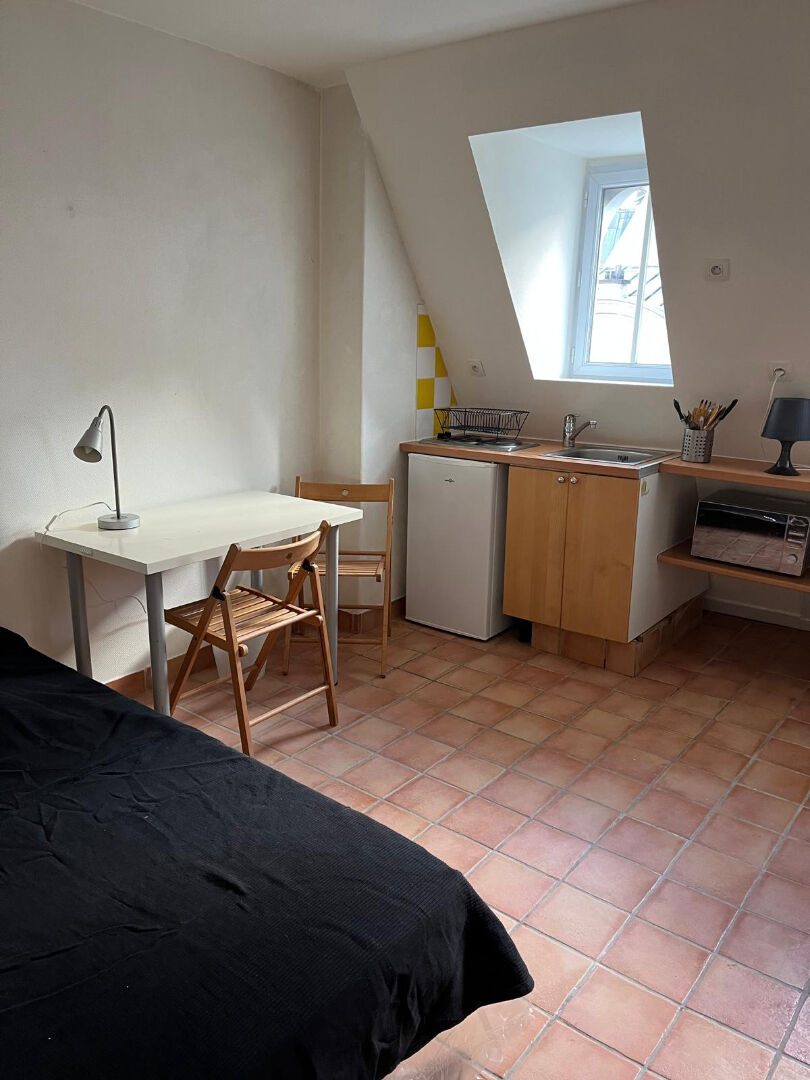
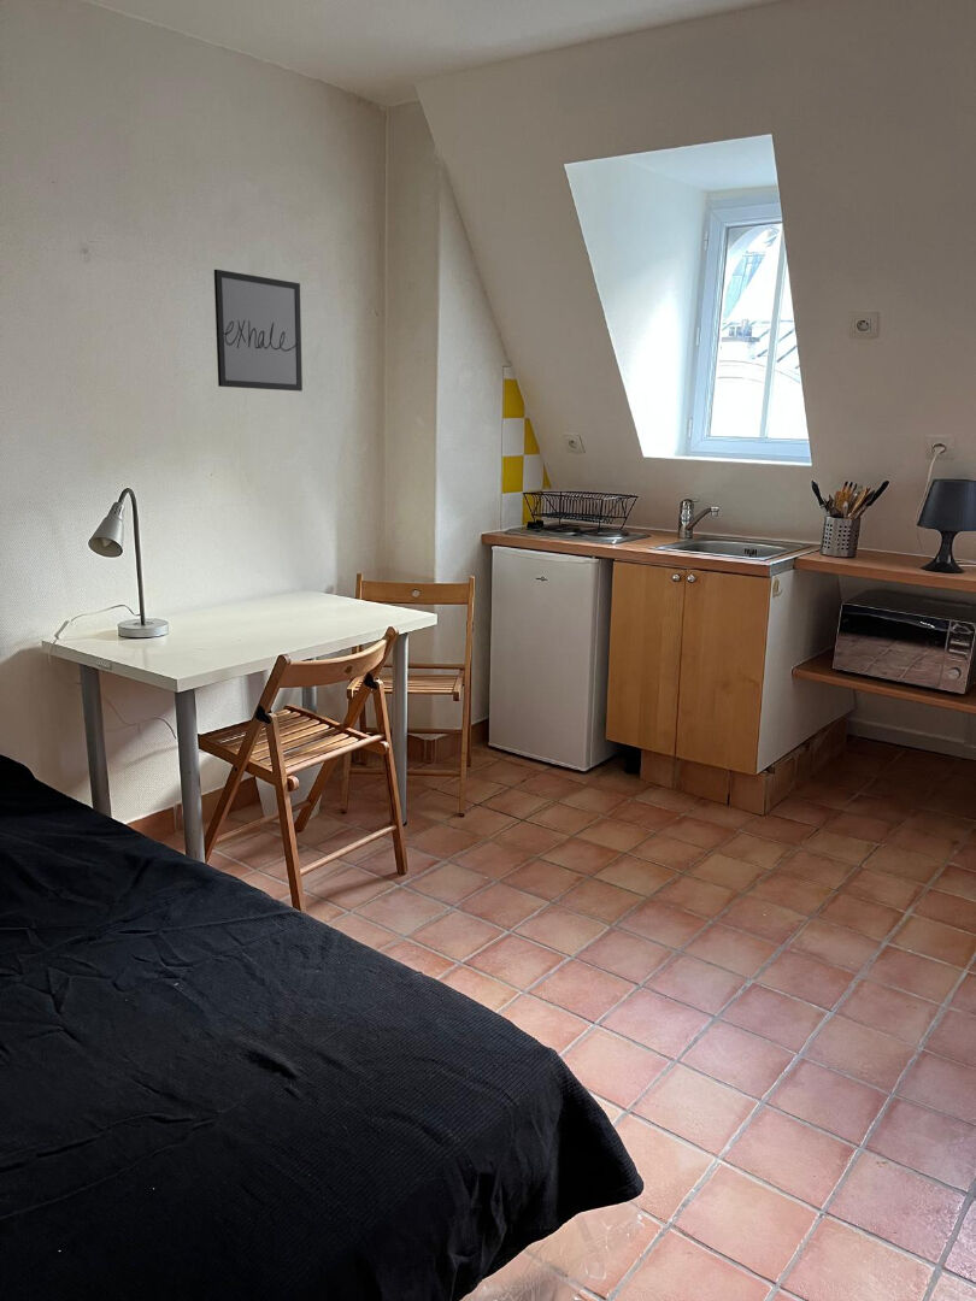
+ wall art (260, 332)
